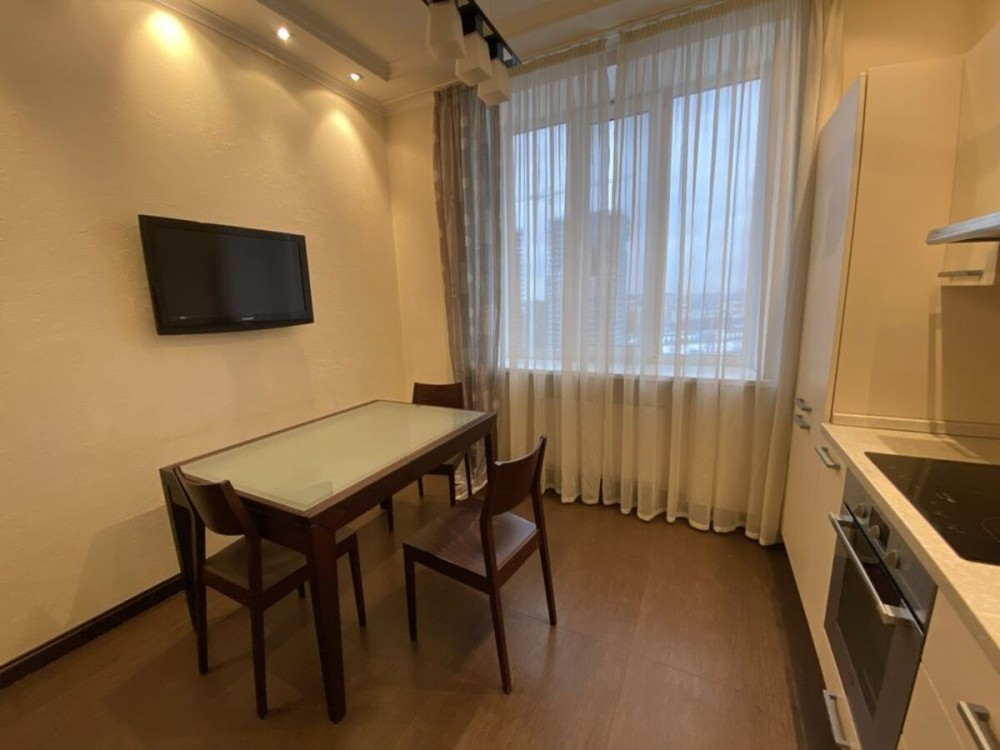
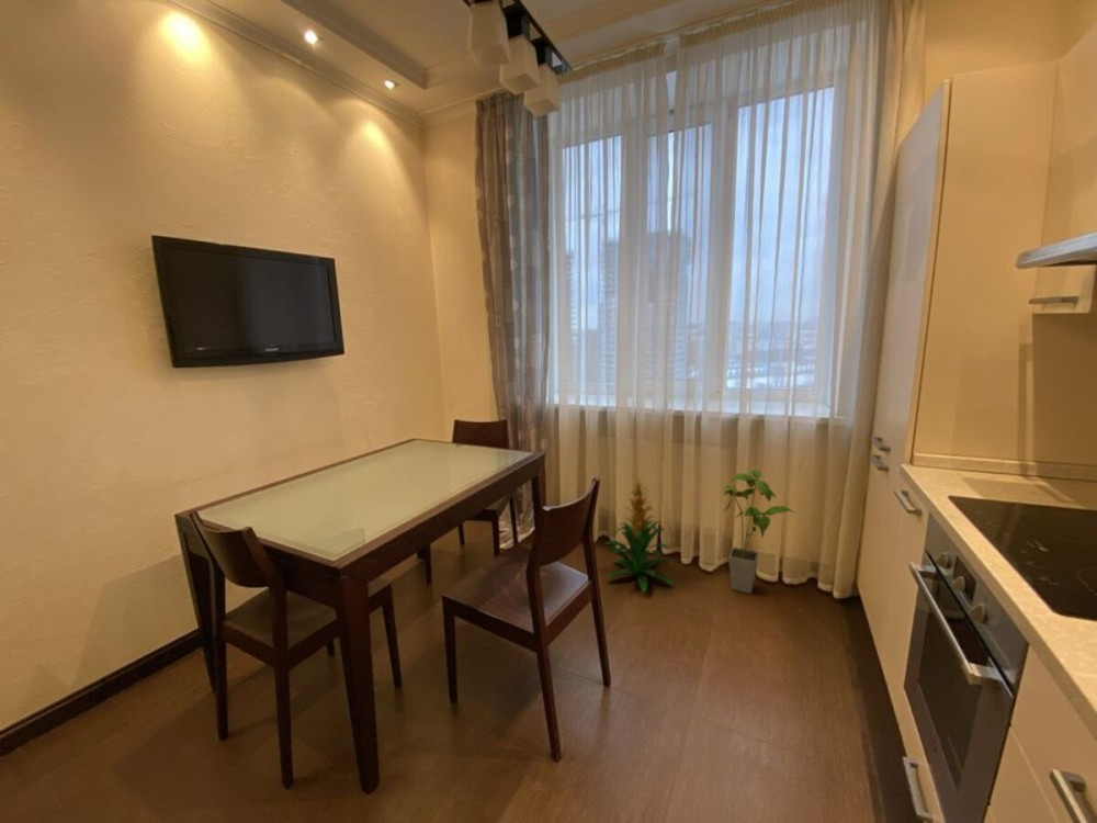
+ house plant (755, 531)
+ indoor plant (638, 526)
